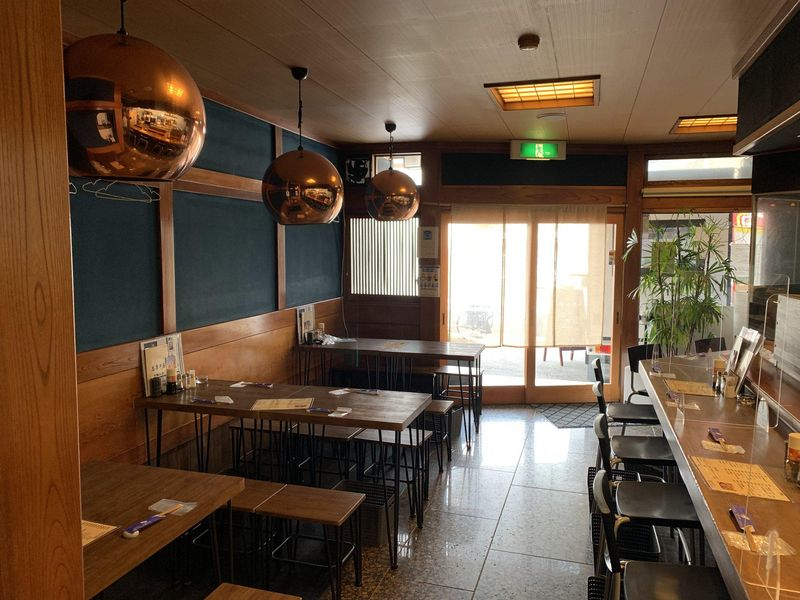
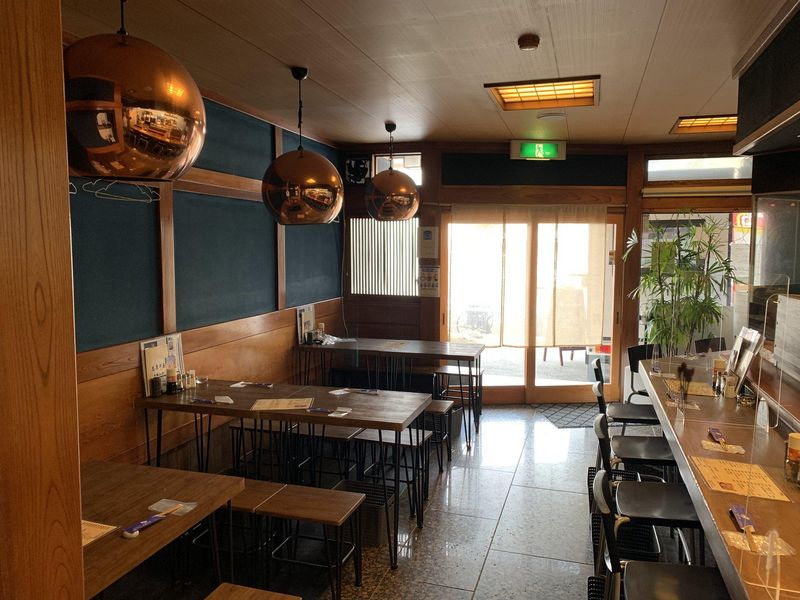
+ utensil holder (685, 381)
